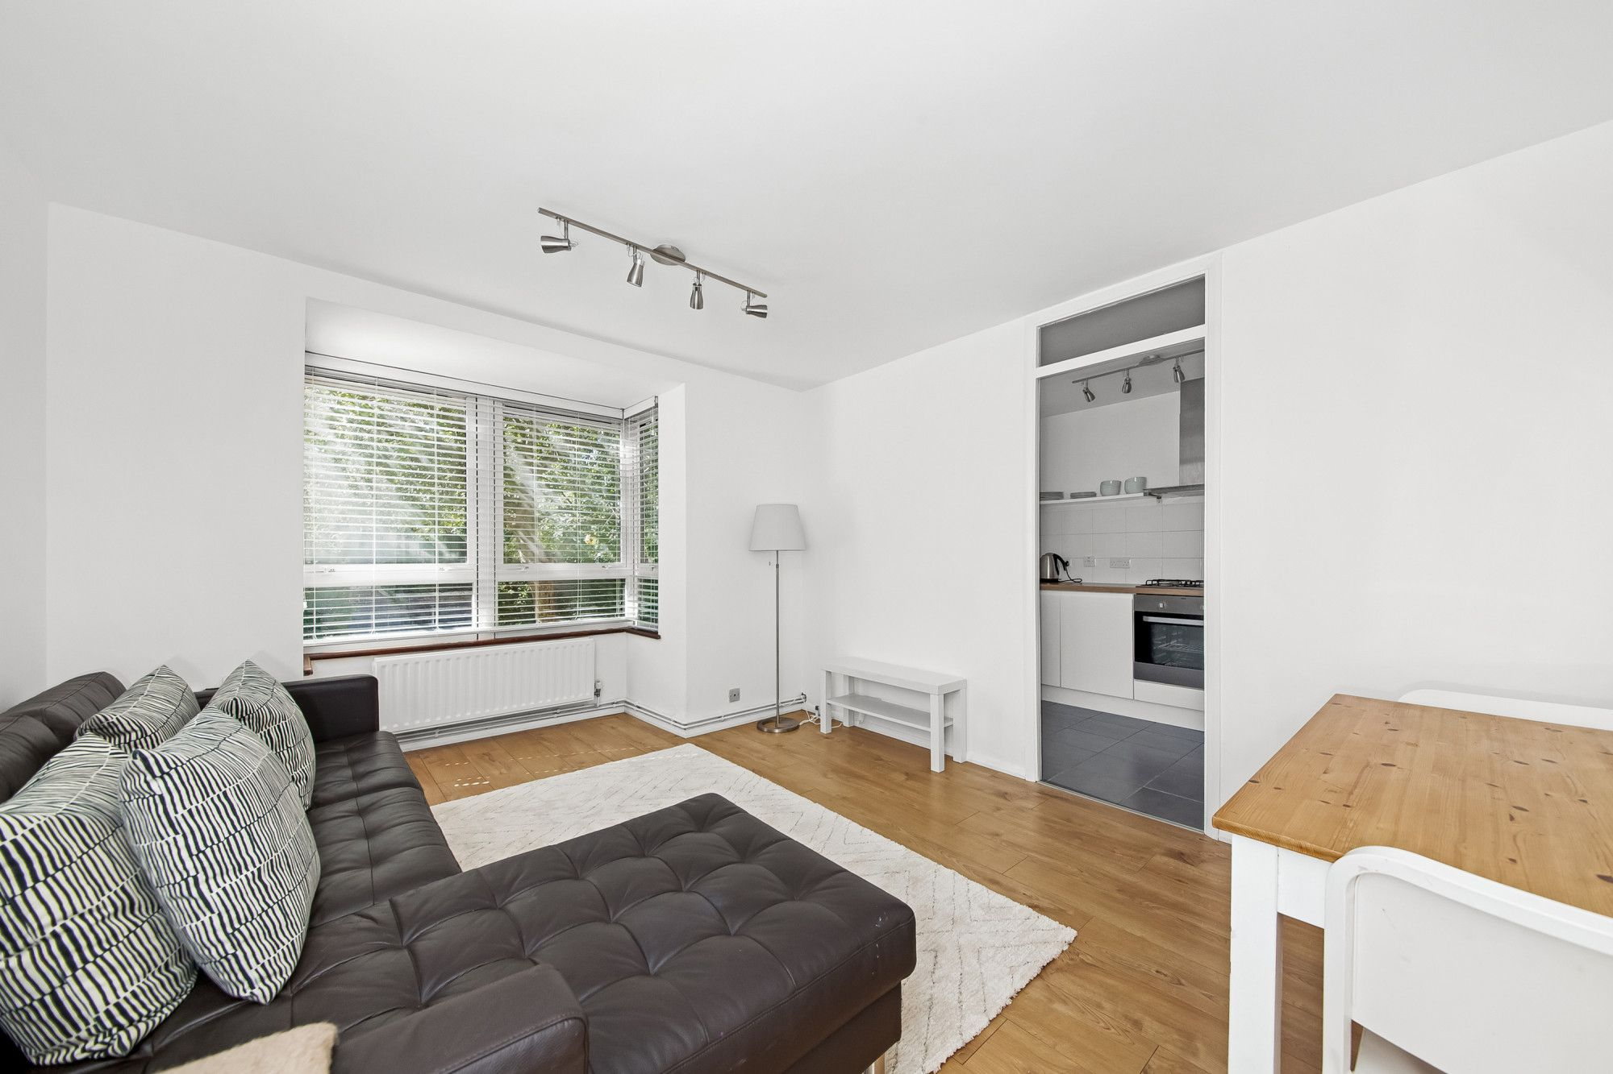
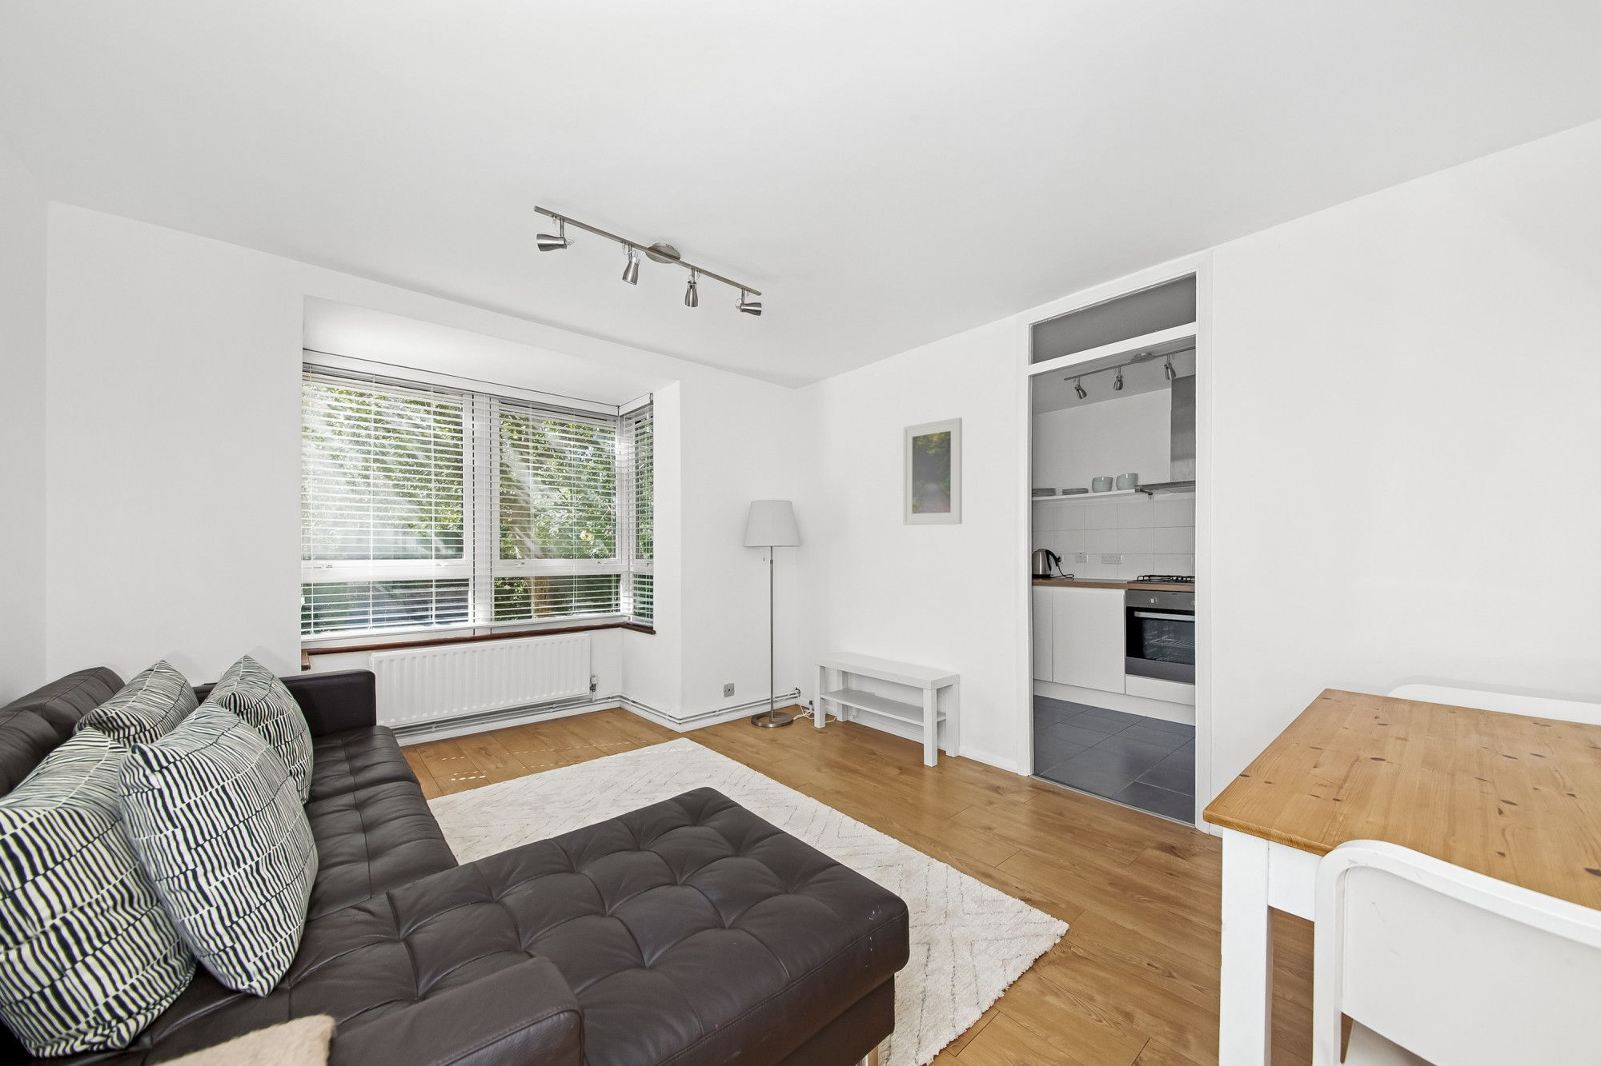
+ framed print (931, 474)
